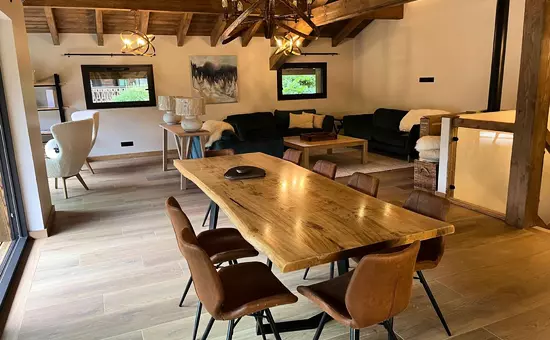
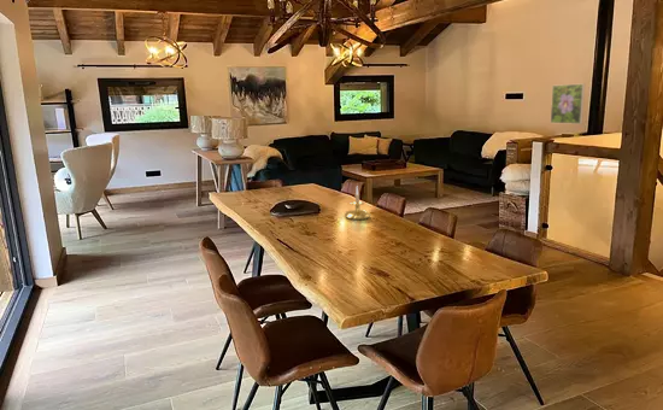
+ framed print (567, 104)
+ candle holder (358, 201)
